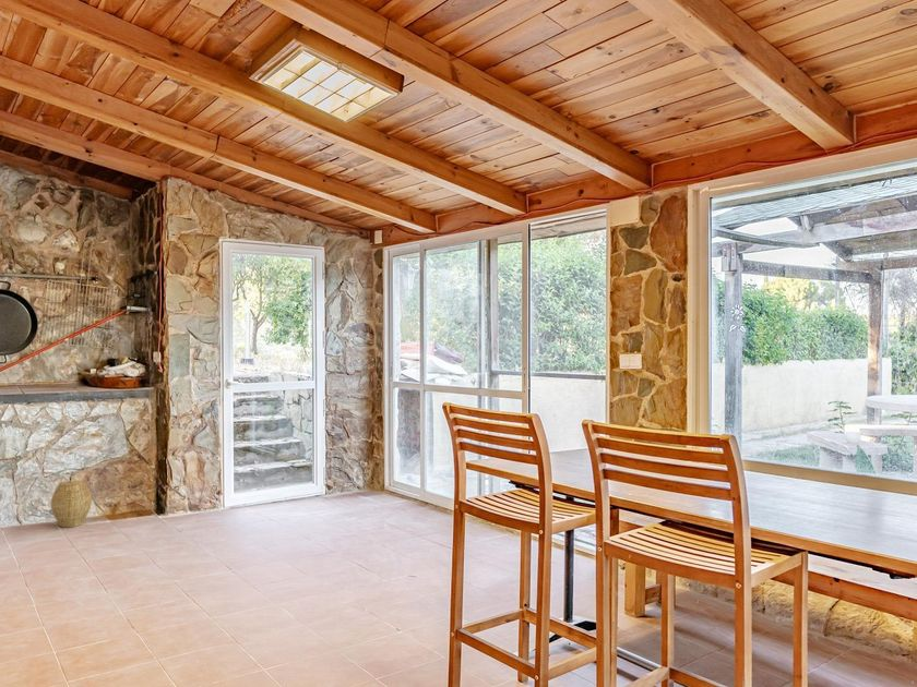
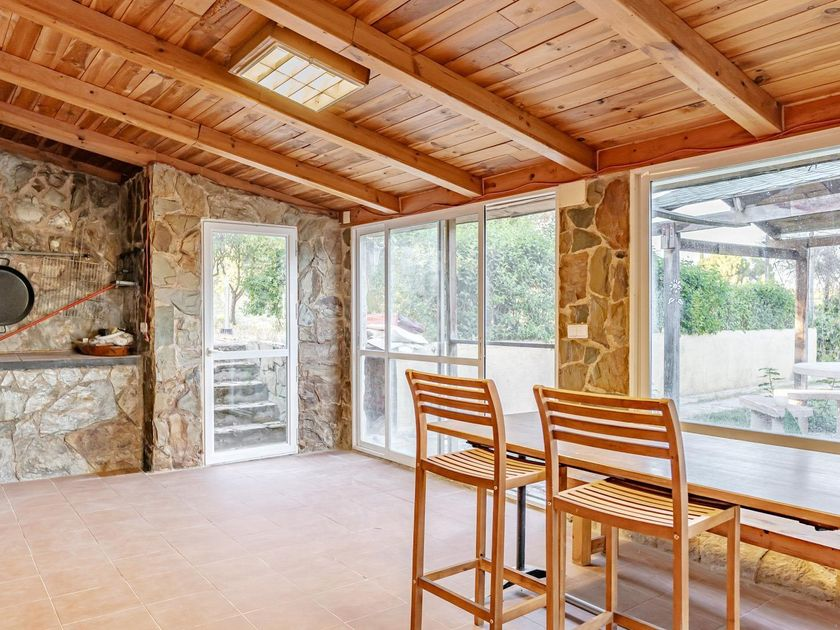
- woven basket (71, 502)
